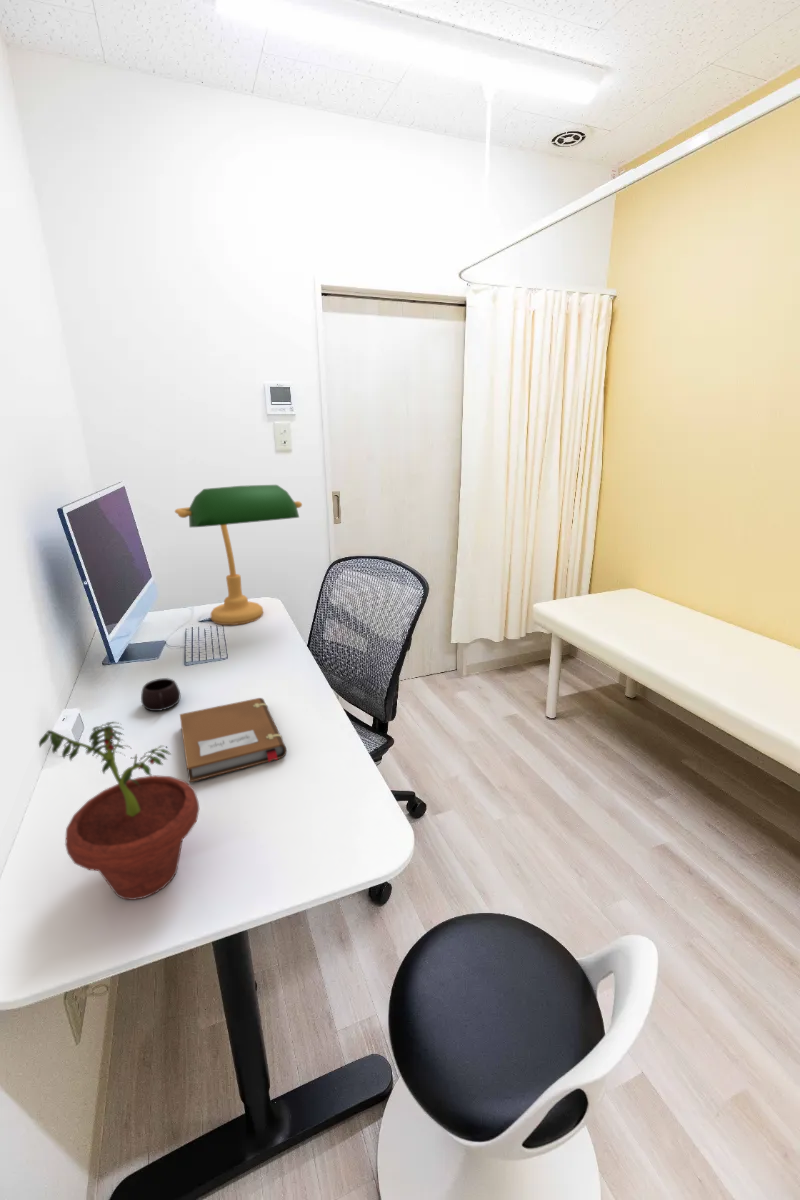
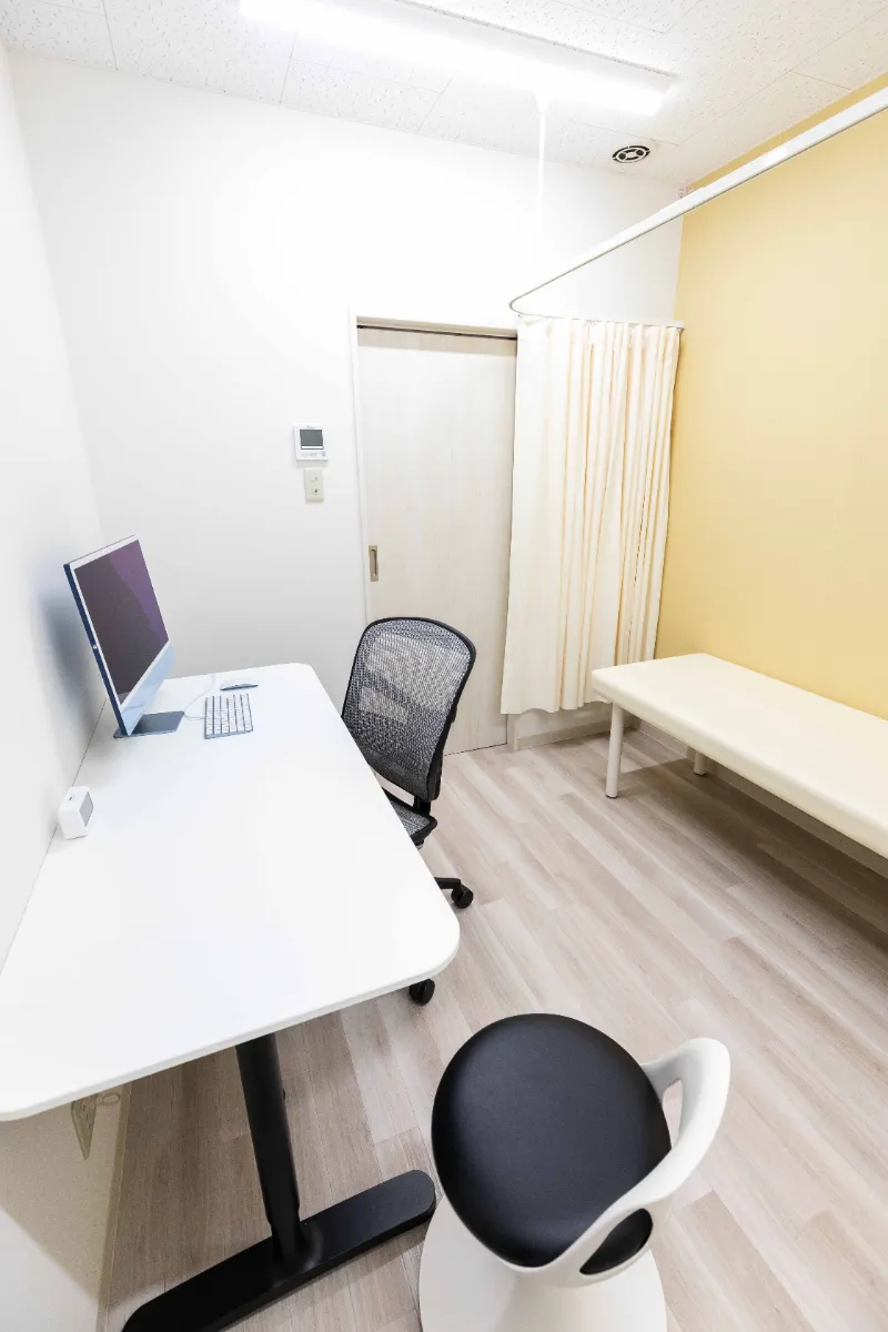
- mug (160, 696)
- desk lamp (233, 557)
- potted plant (127, 797)
- notebook (231, 735)
